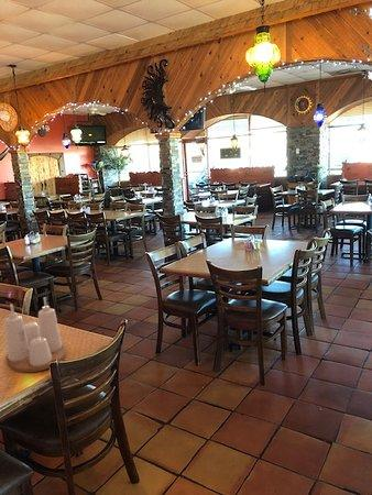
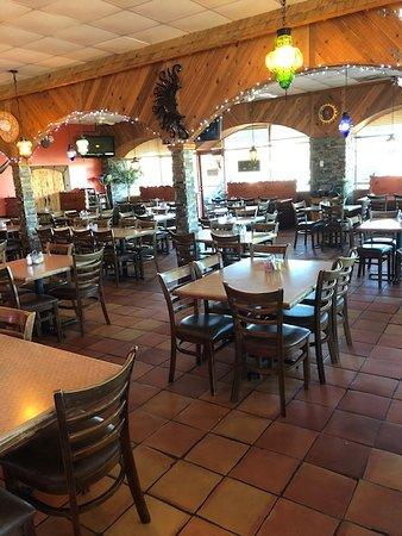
- condiment set (32, 328)
